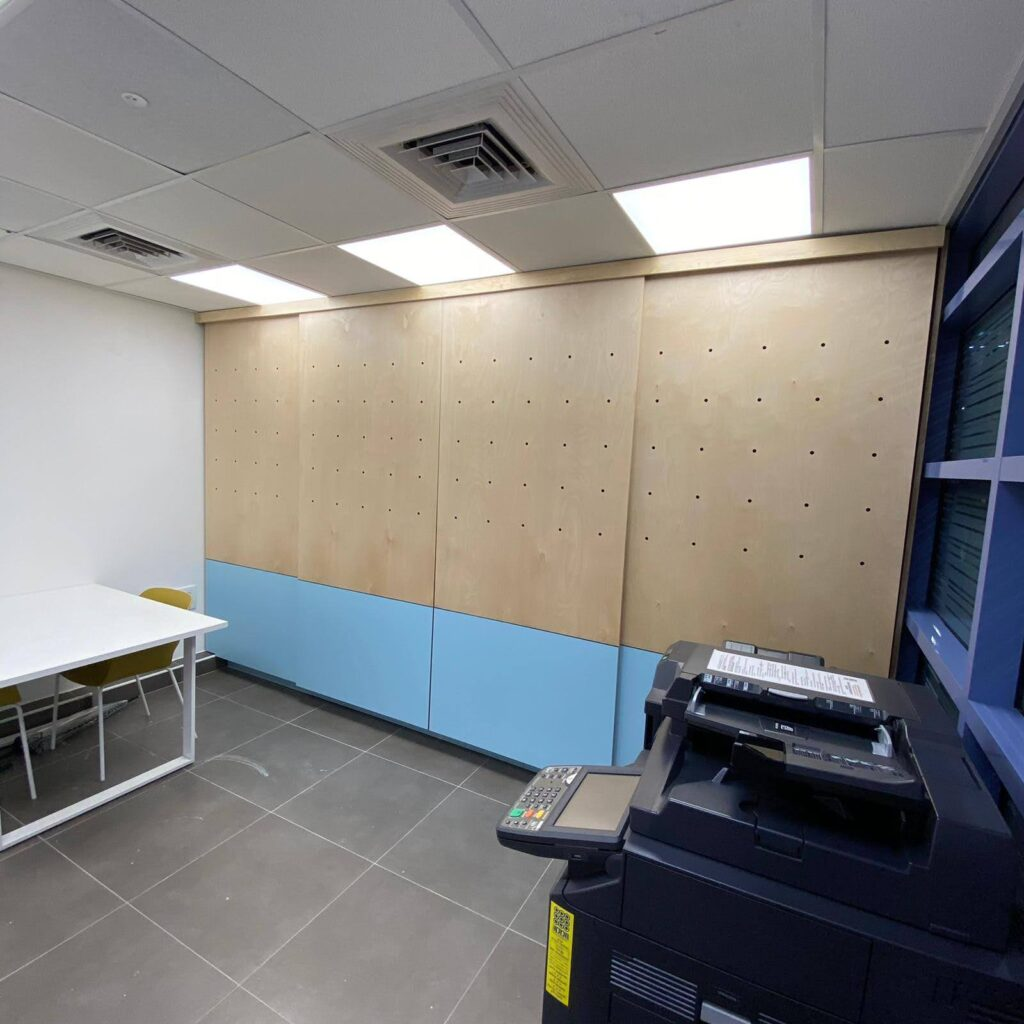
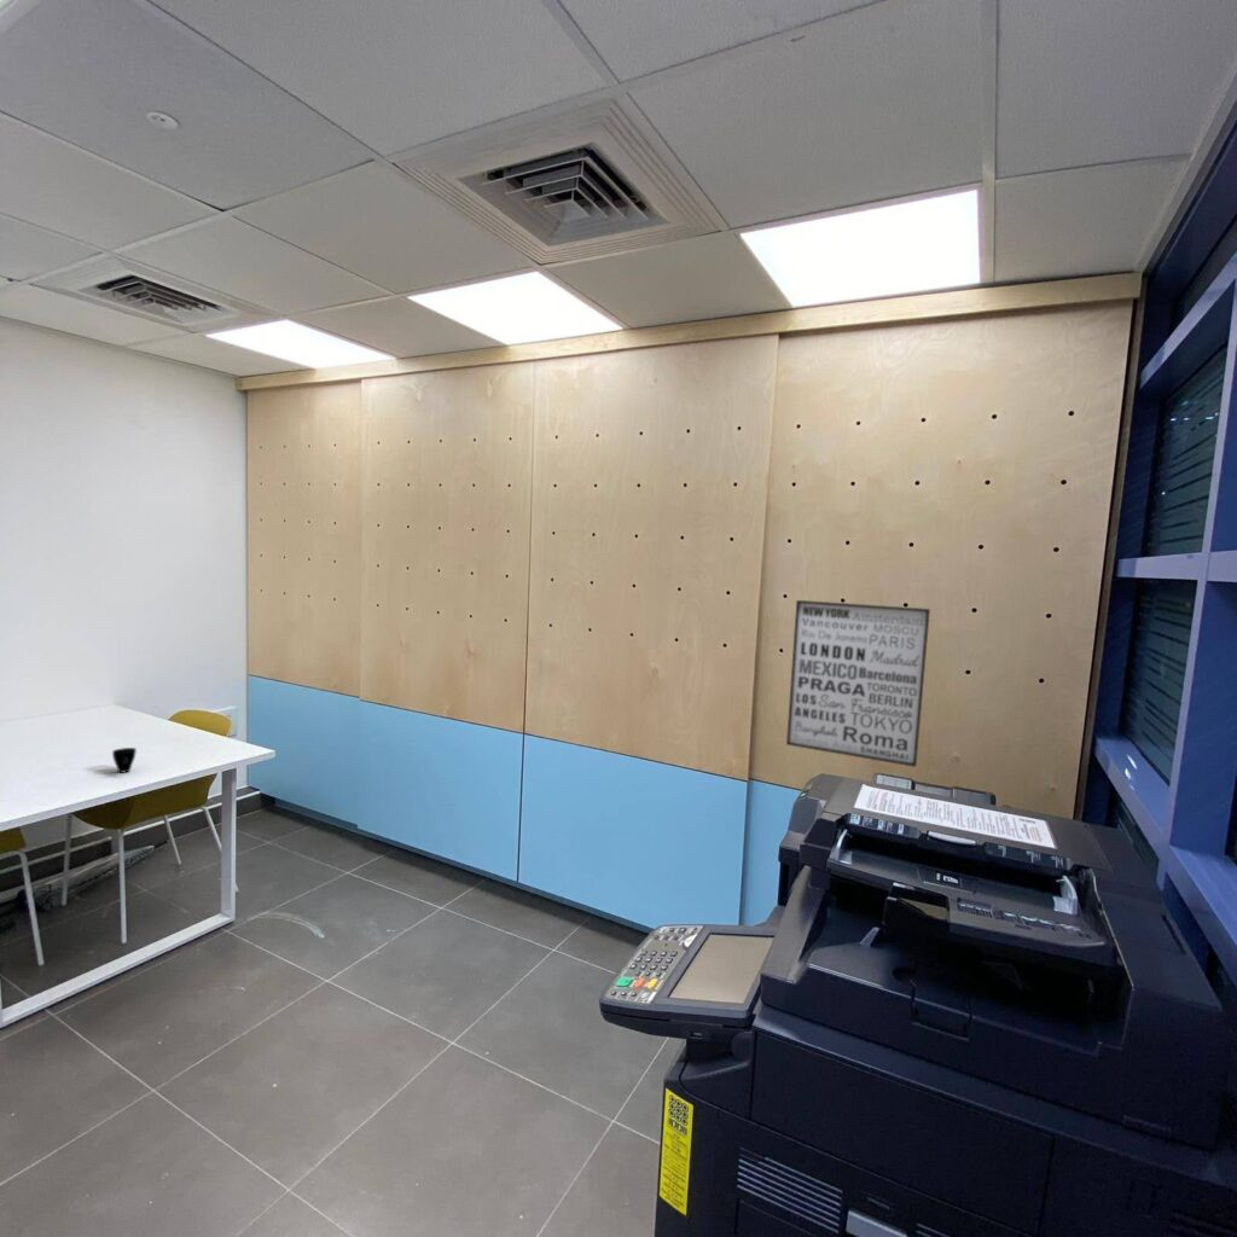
+ cup (124, 761)
+ wall art (854, 679)
